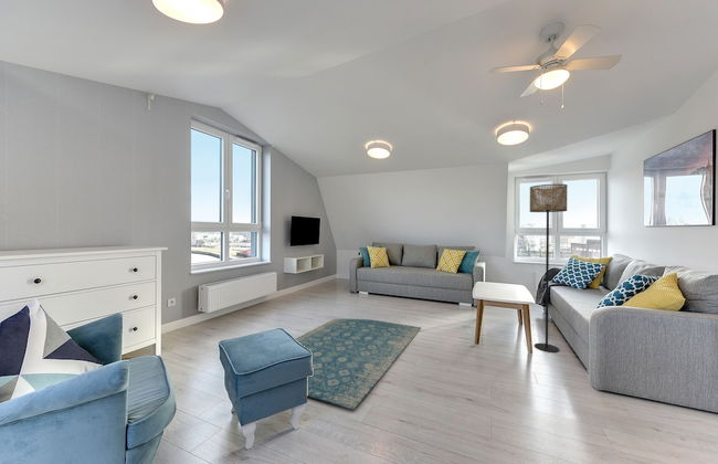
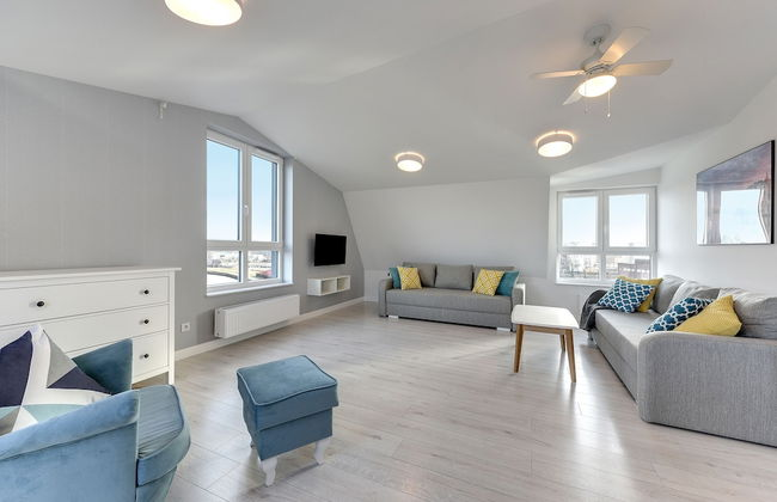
- rug (345, 346)
- floor lamp (547, 266)
